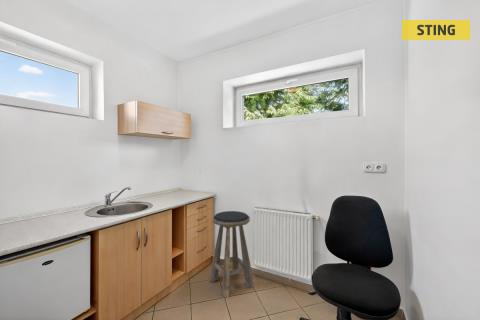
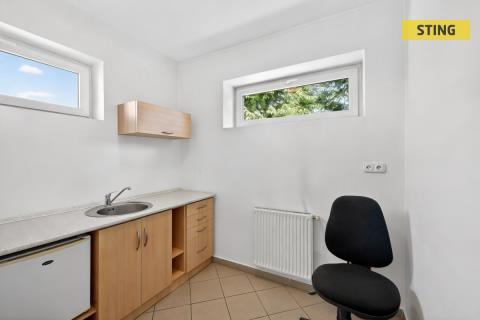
- stool (232, 248)
